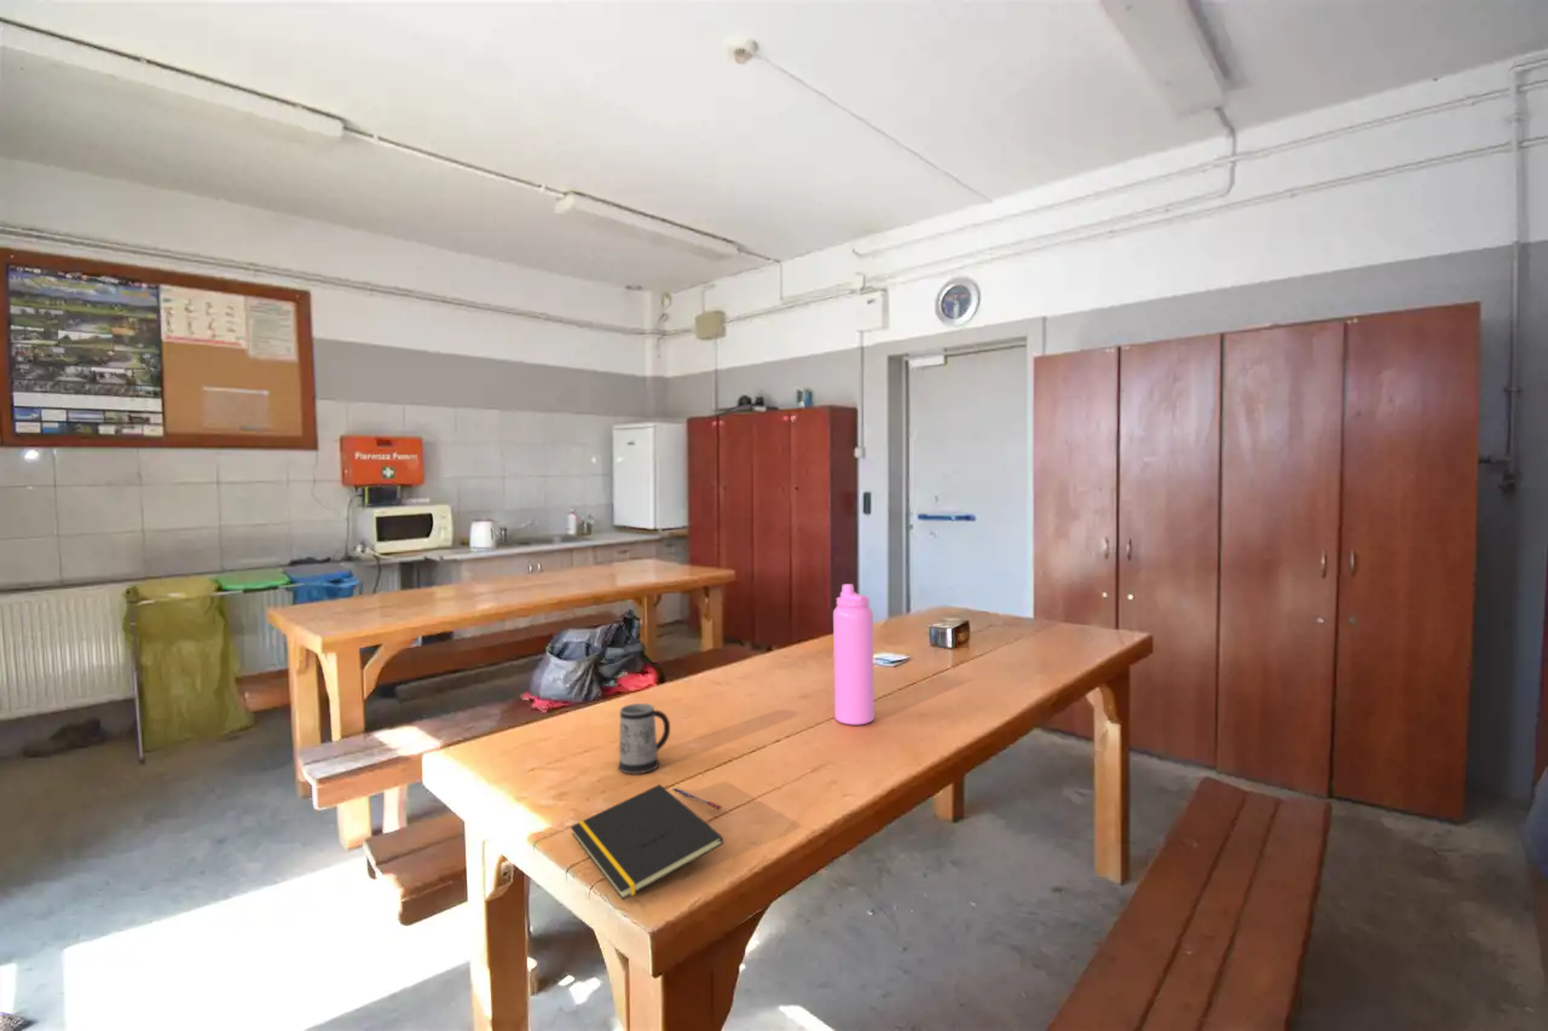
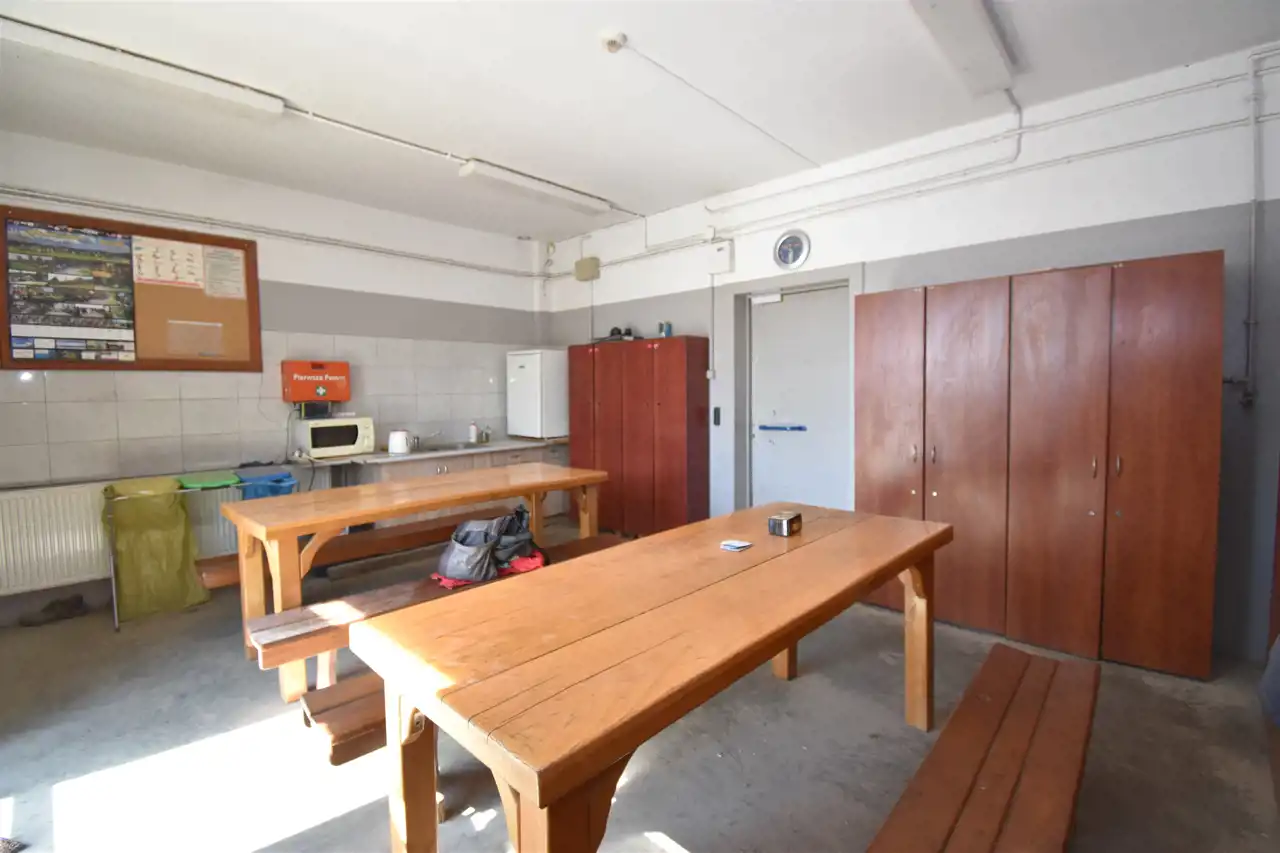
- pen (694, 797)
- notepad (643, 834)
- mug (645, 734)
- water bottle (853, 651)
